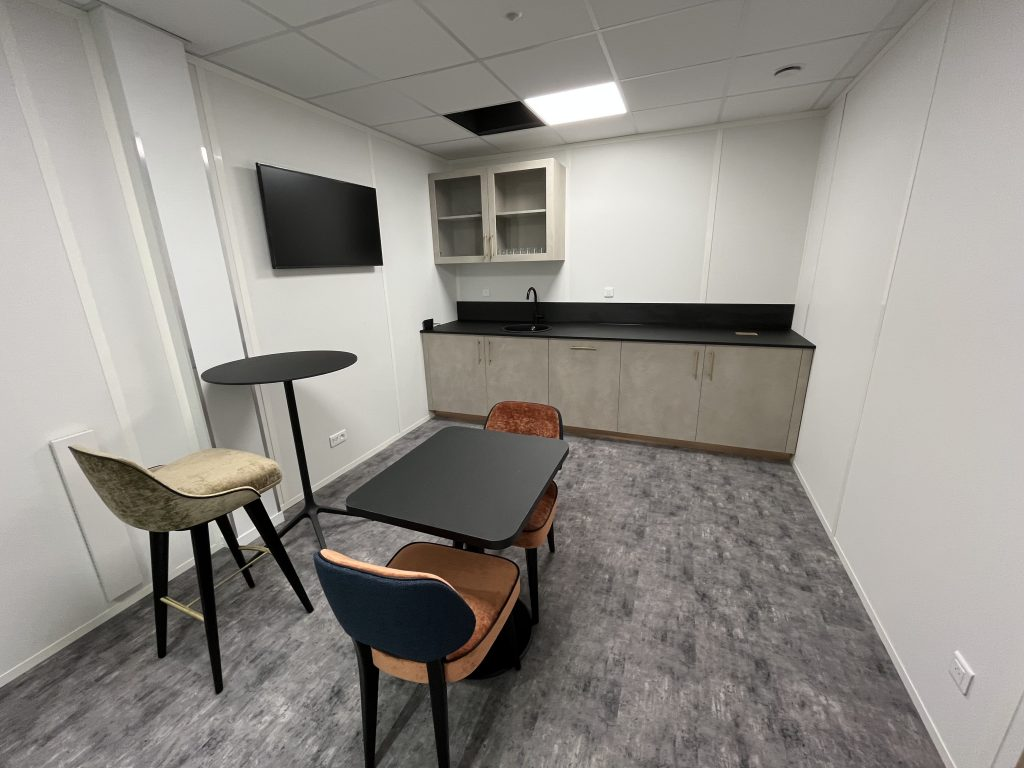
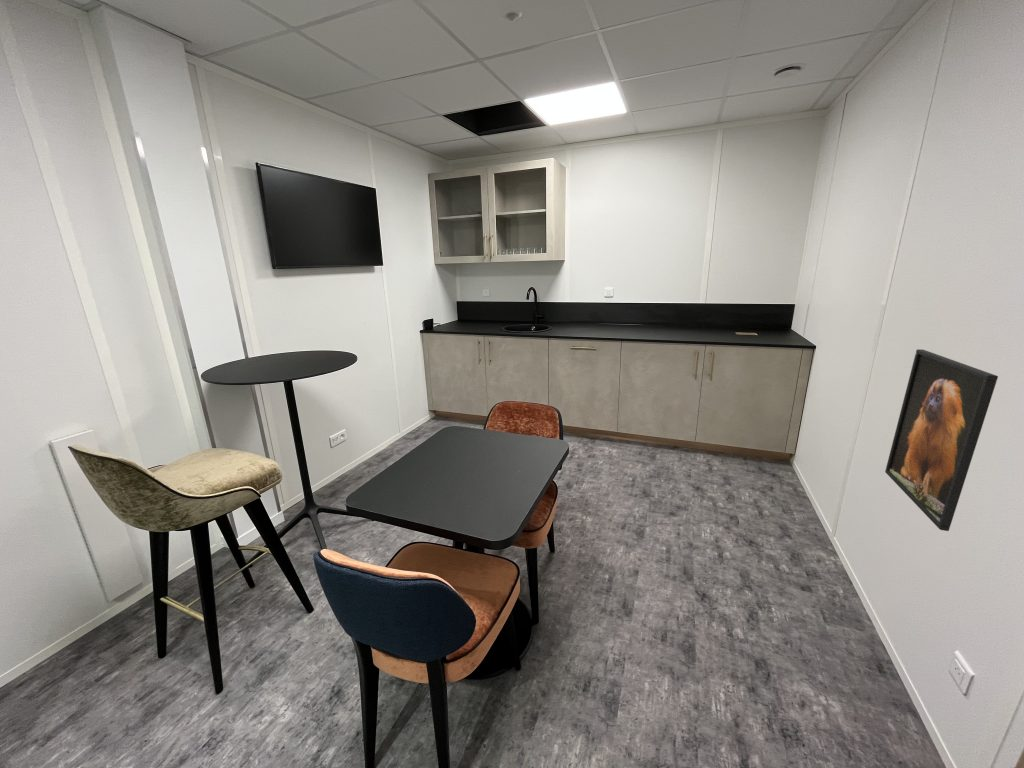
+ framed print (931, 432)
